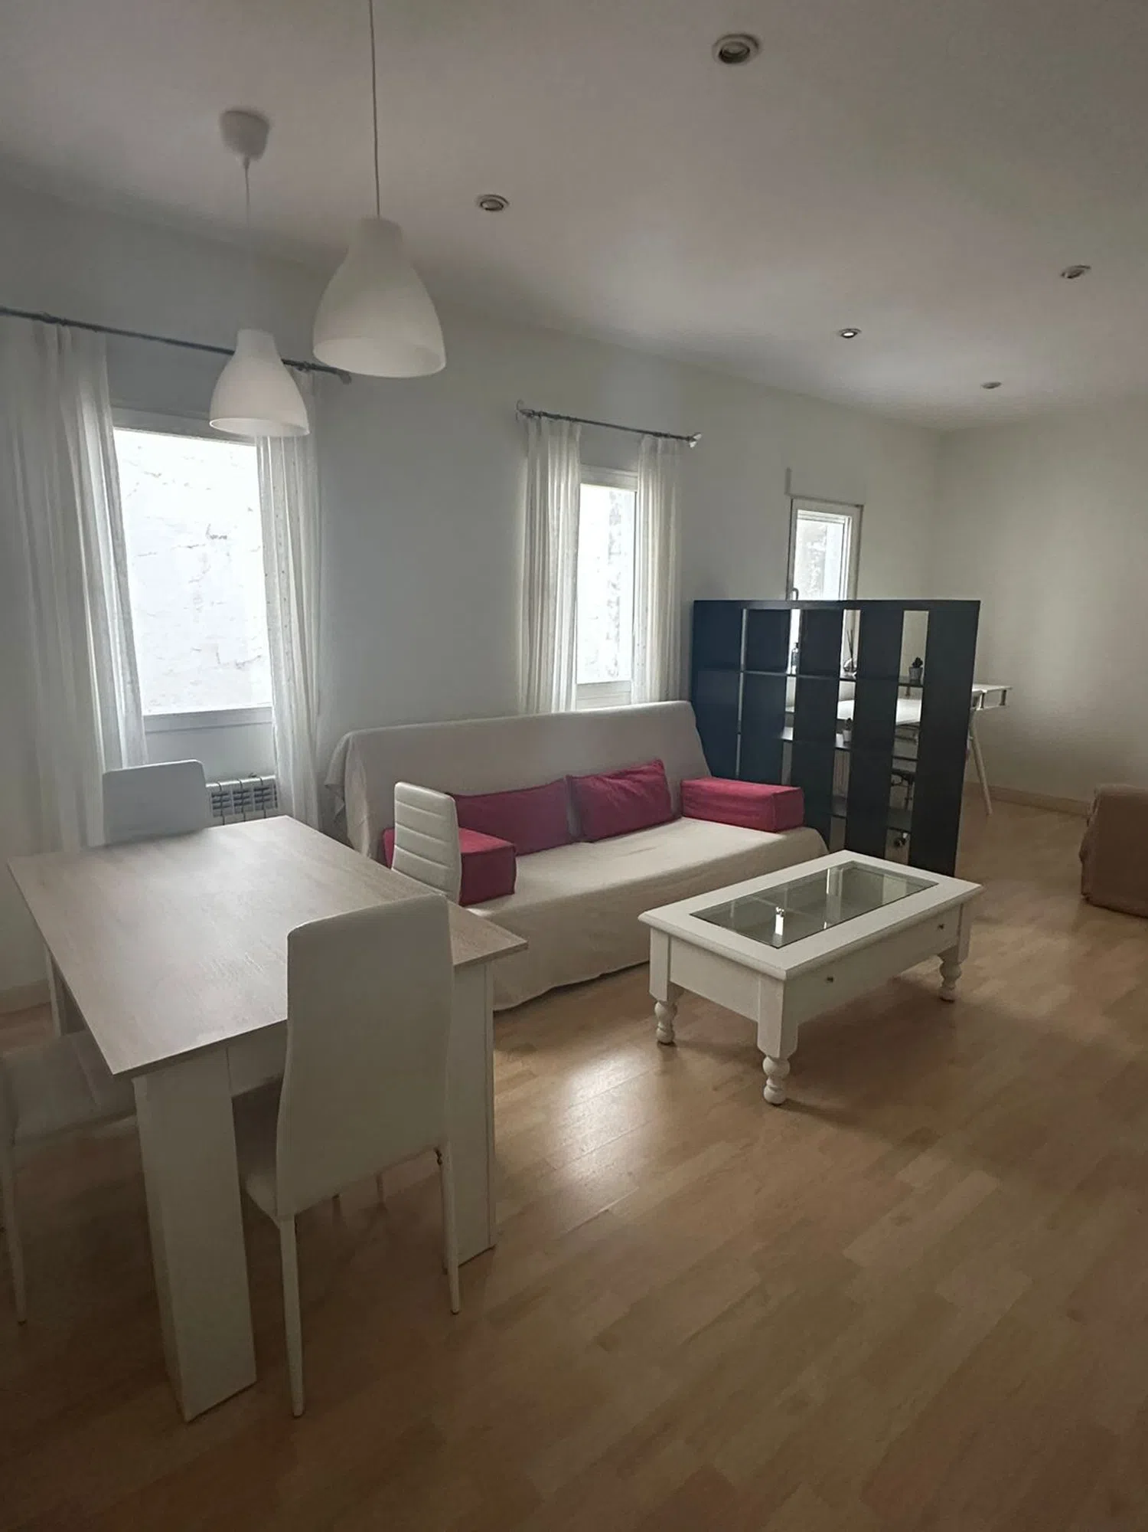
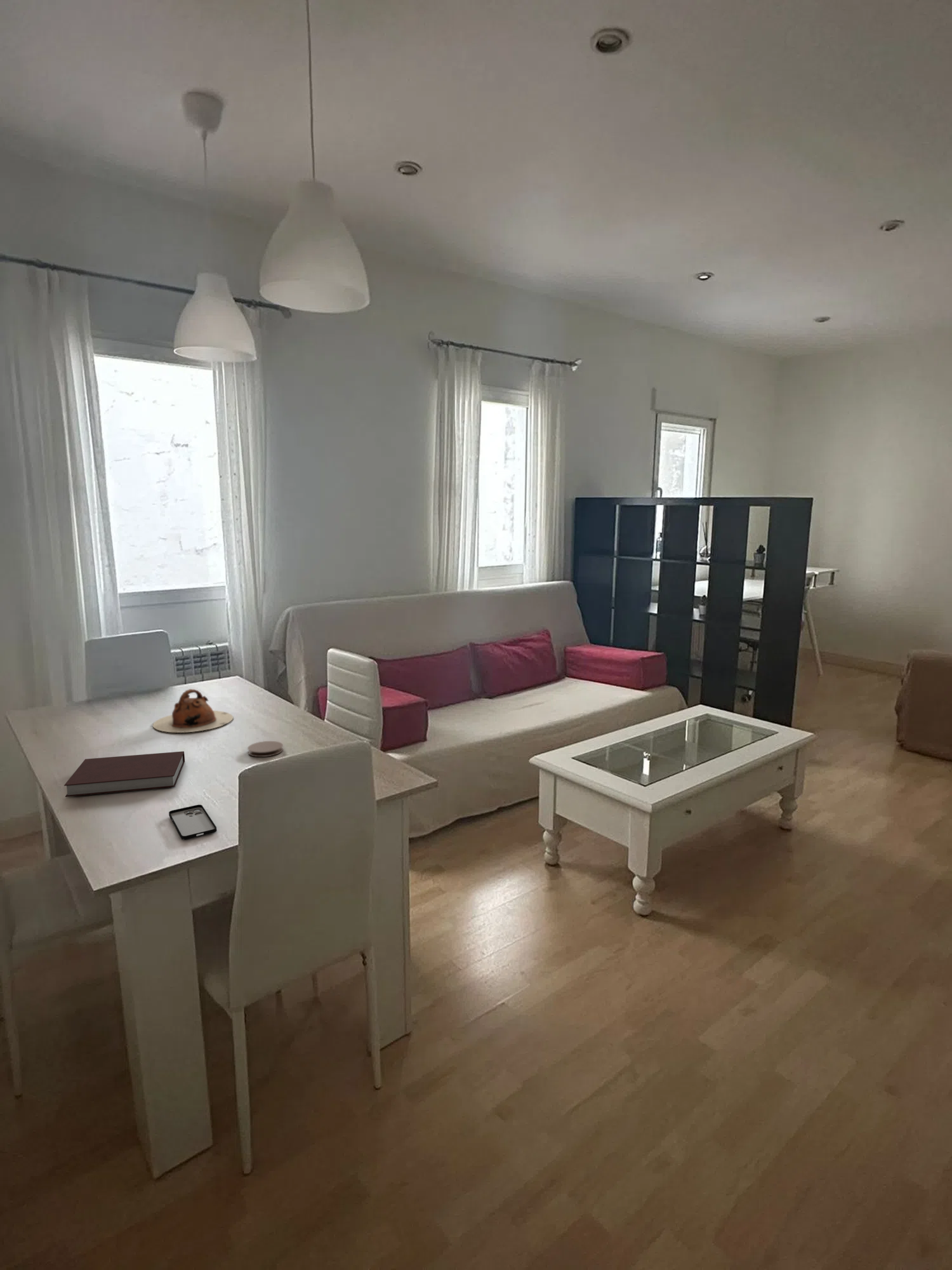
+ smartphone (192, 821)
+ notebook (128, 772)
+ teapot (192, 704)
+ coaster (265, 749)
